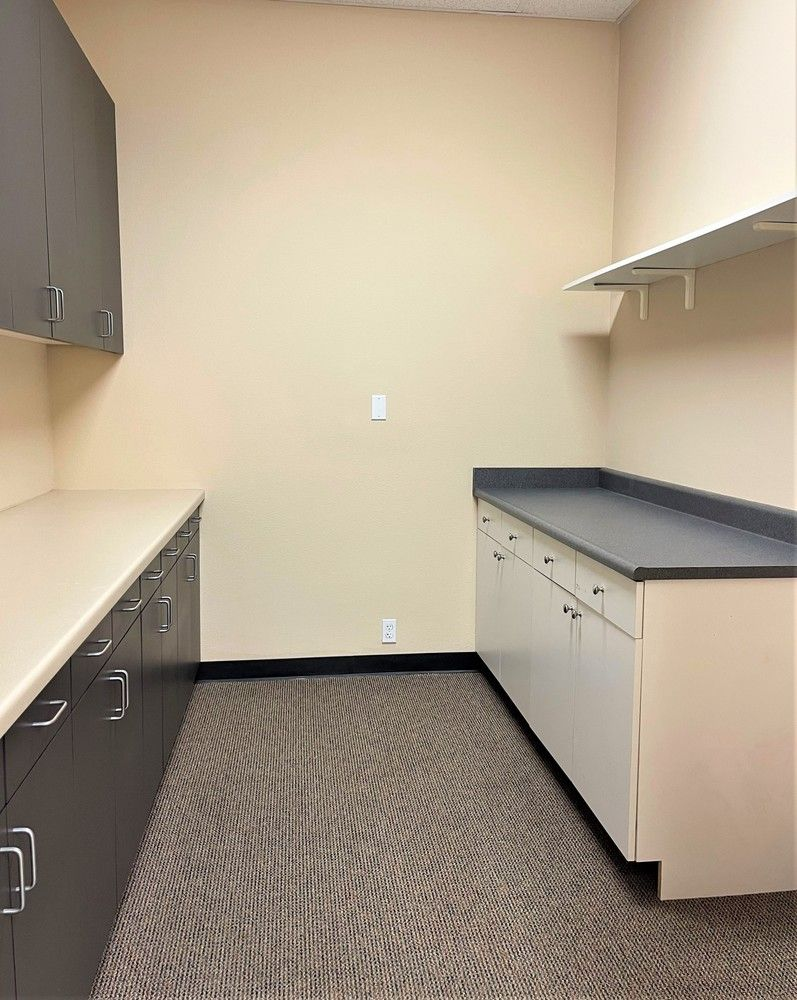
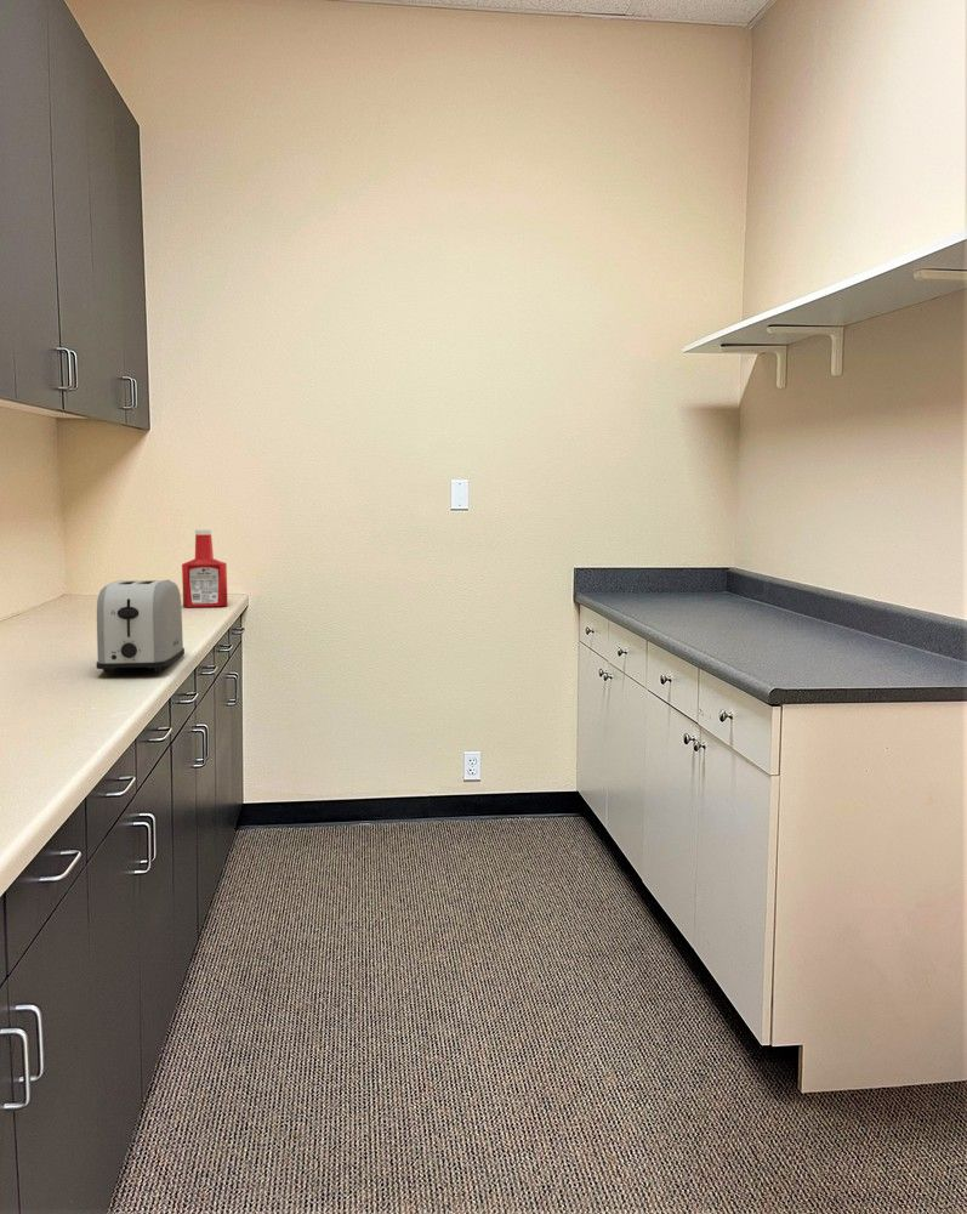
+ toaster (141, 623)
+ soap bottle (204, 567)
